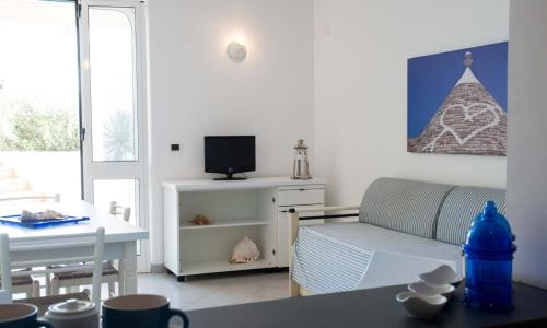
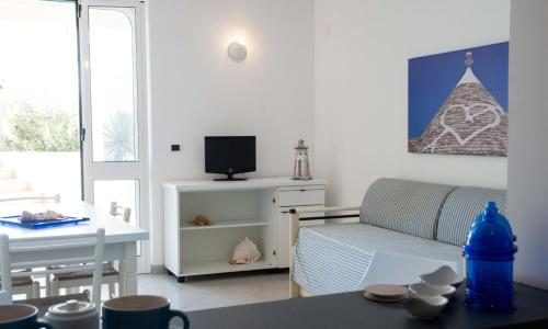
+ coaster (386, 292)
